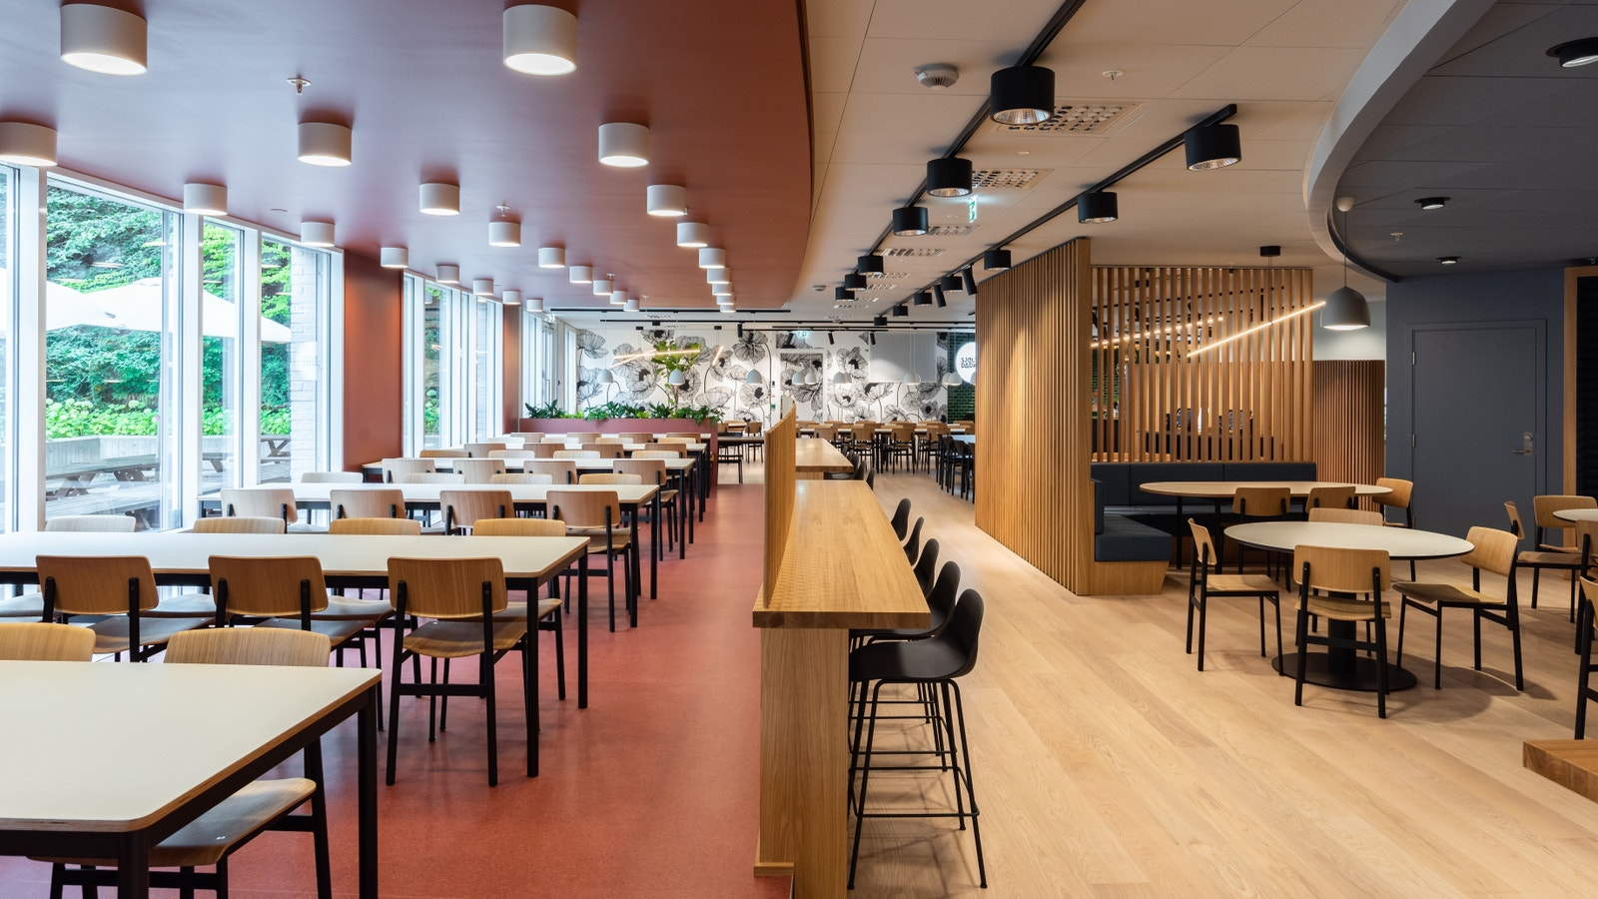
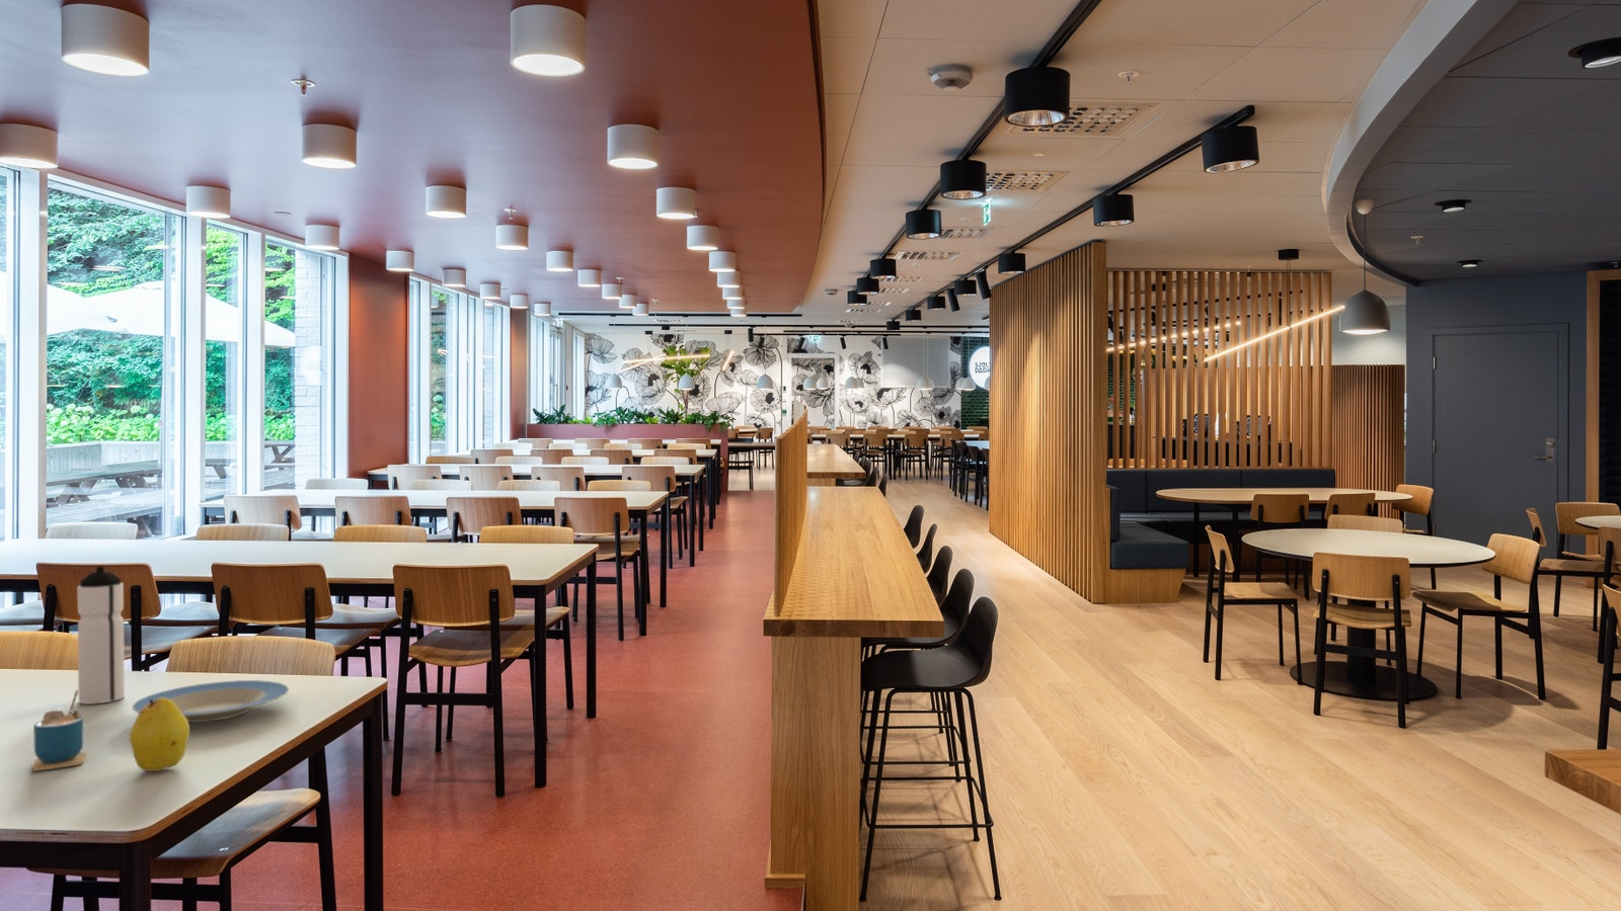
+ cup (59, 726)
+ plate (213, 704)
+ water bottle (100, 633)
+ fruit (159, 733)
